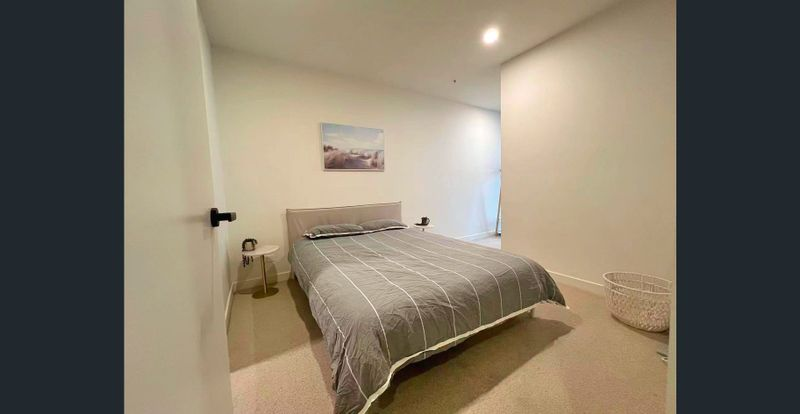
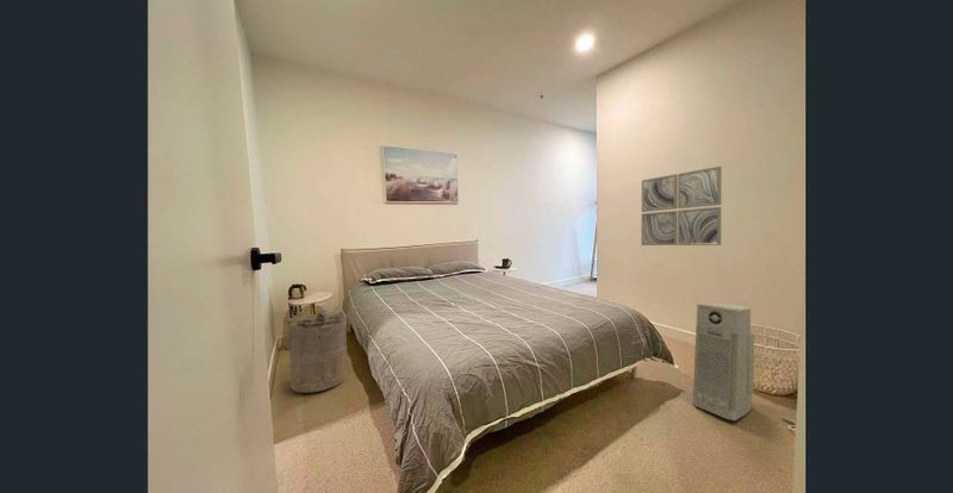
+ wall art (677, 211)
+ air purifier (724, 355)
+ laundry hamper (316, 347)
